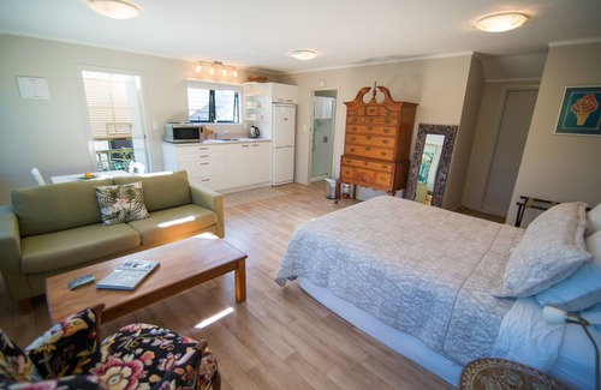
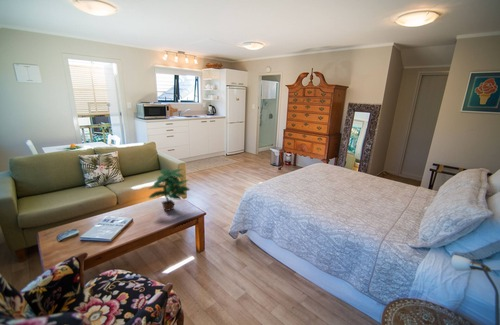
+ potted plant (170, 190)
